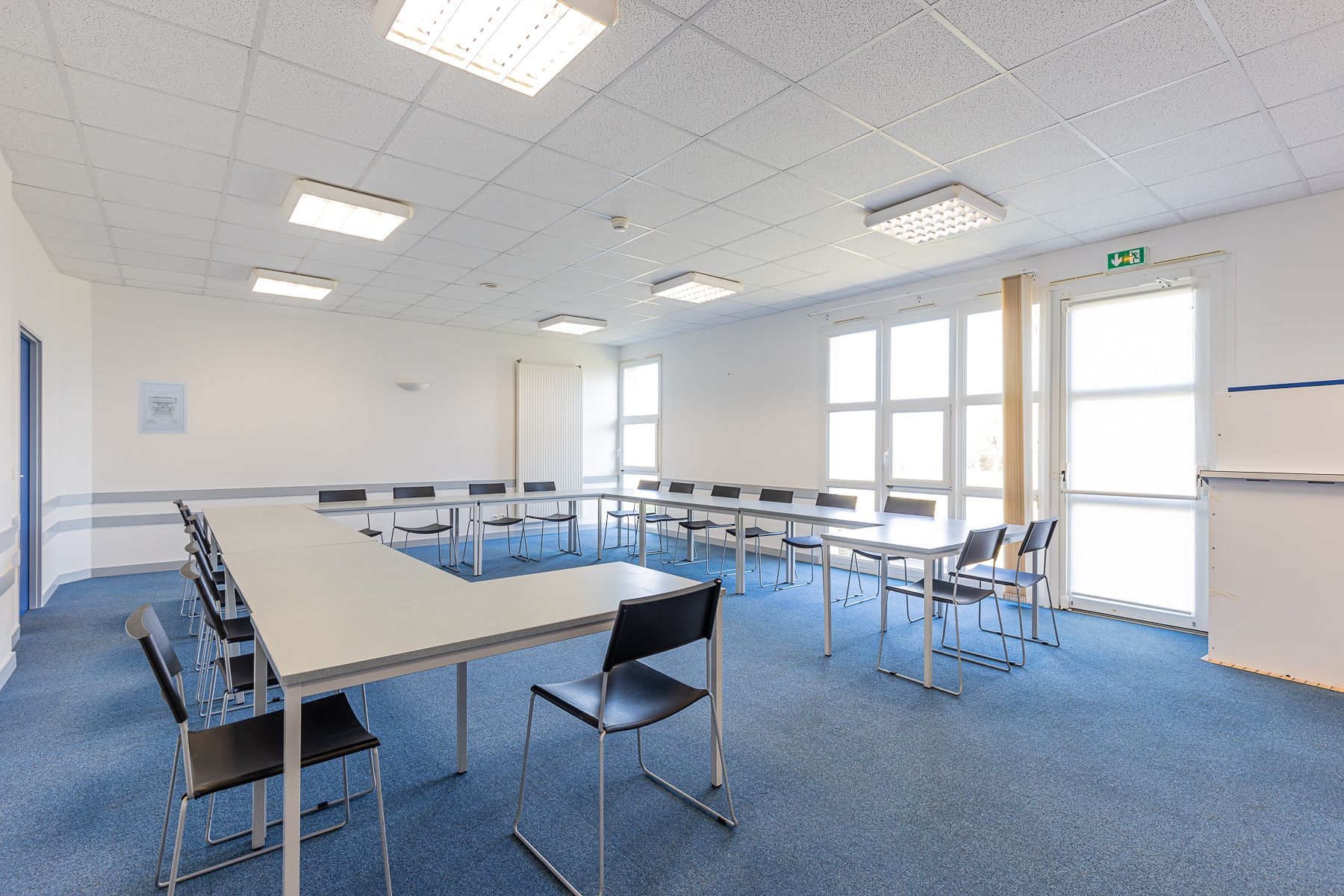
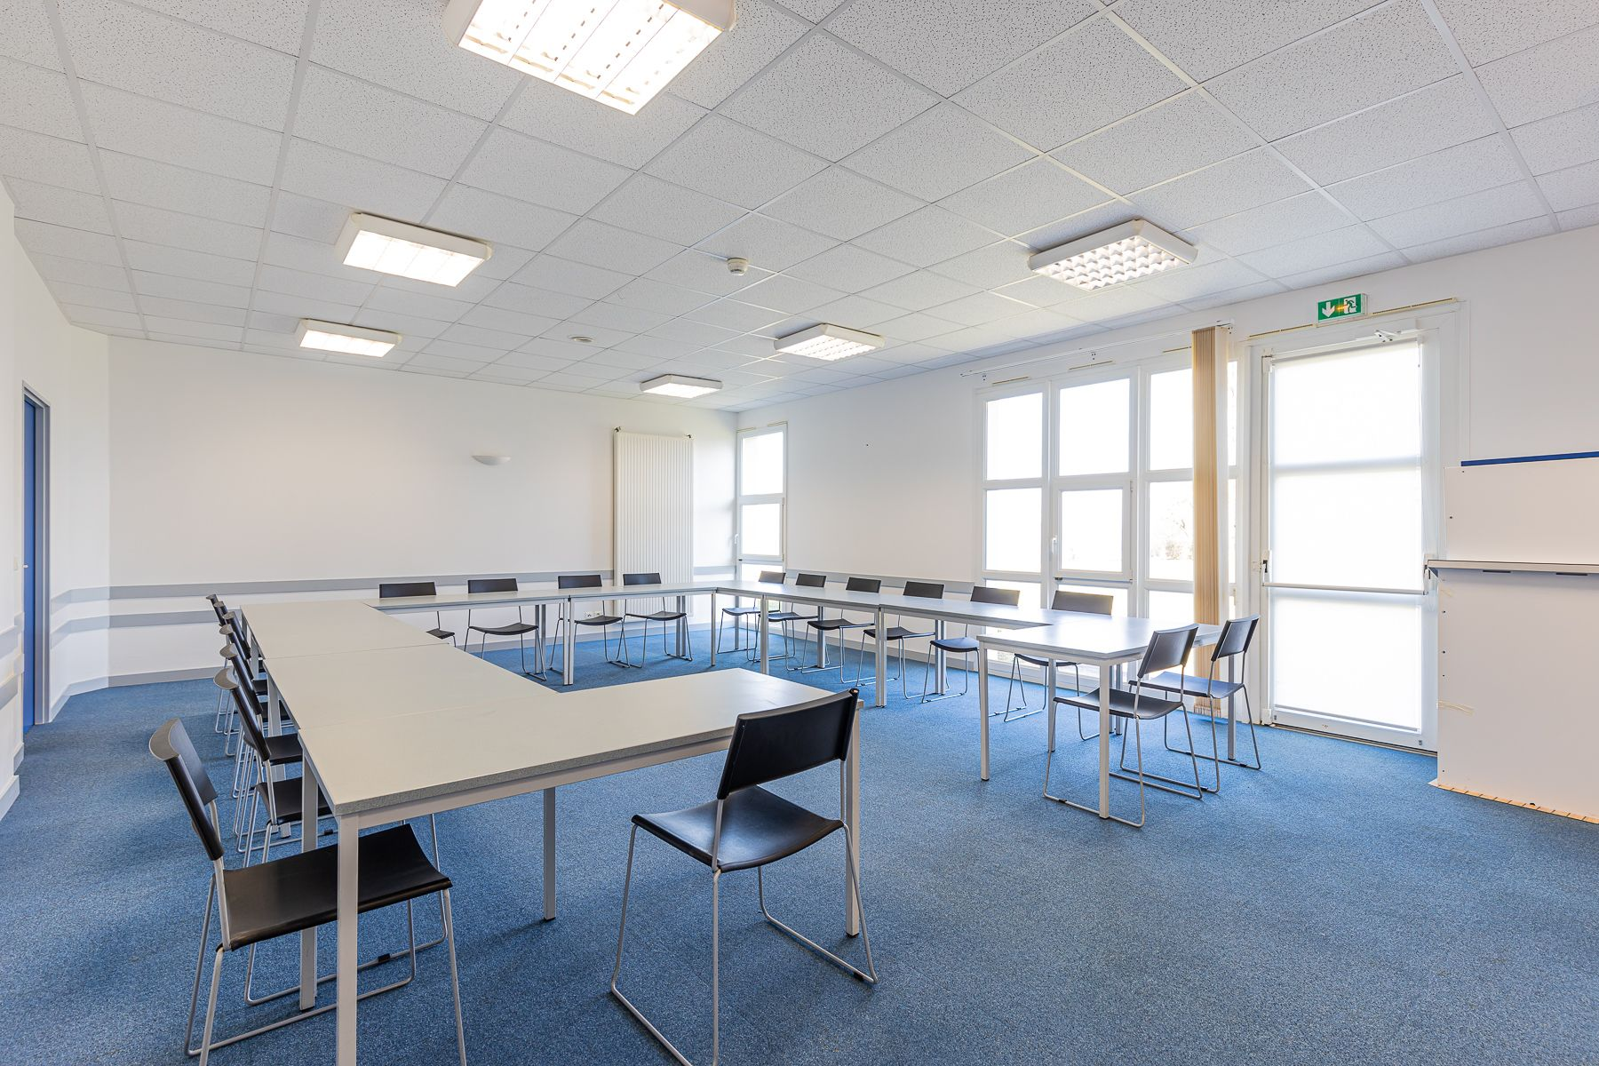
- wall art (163, 408)
